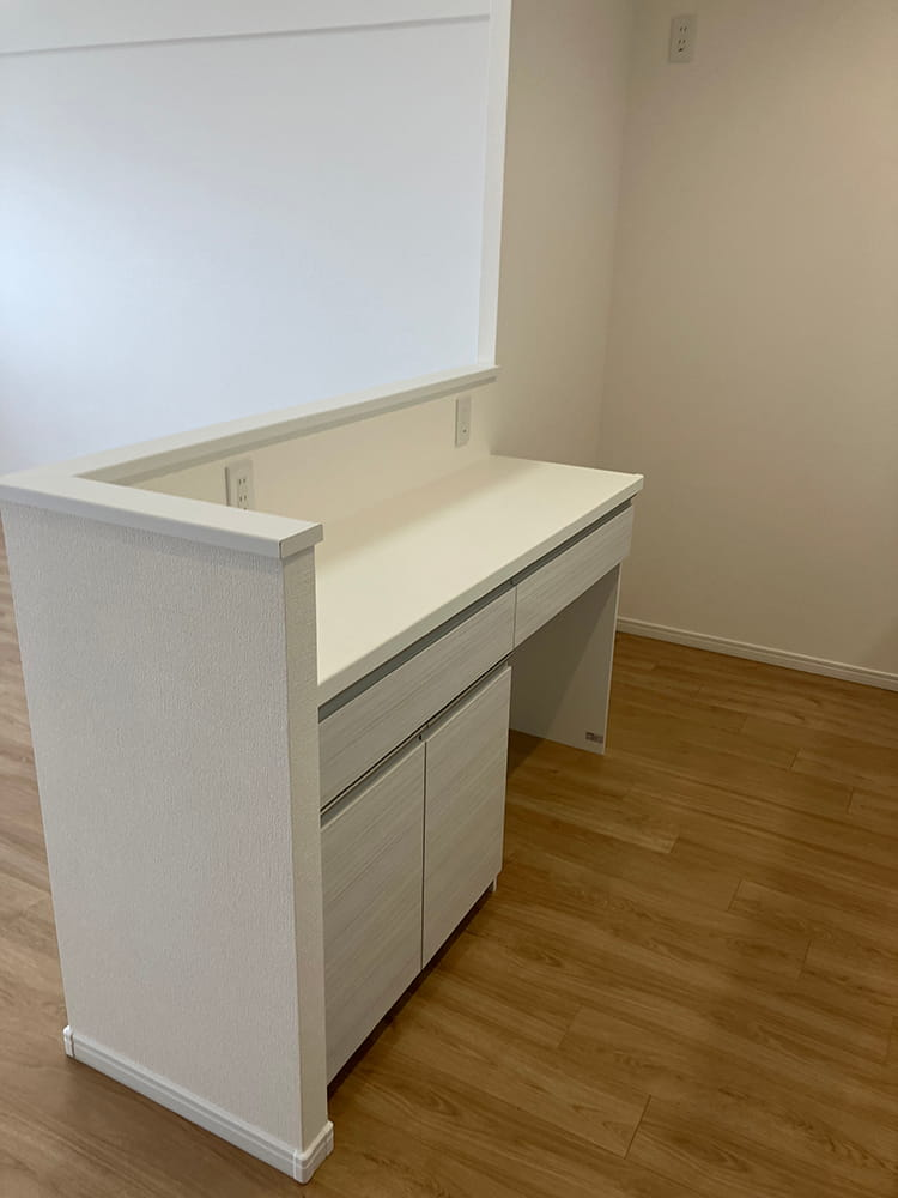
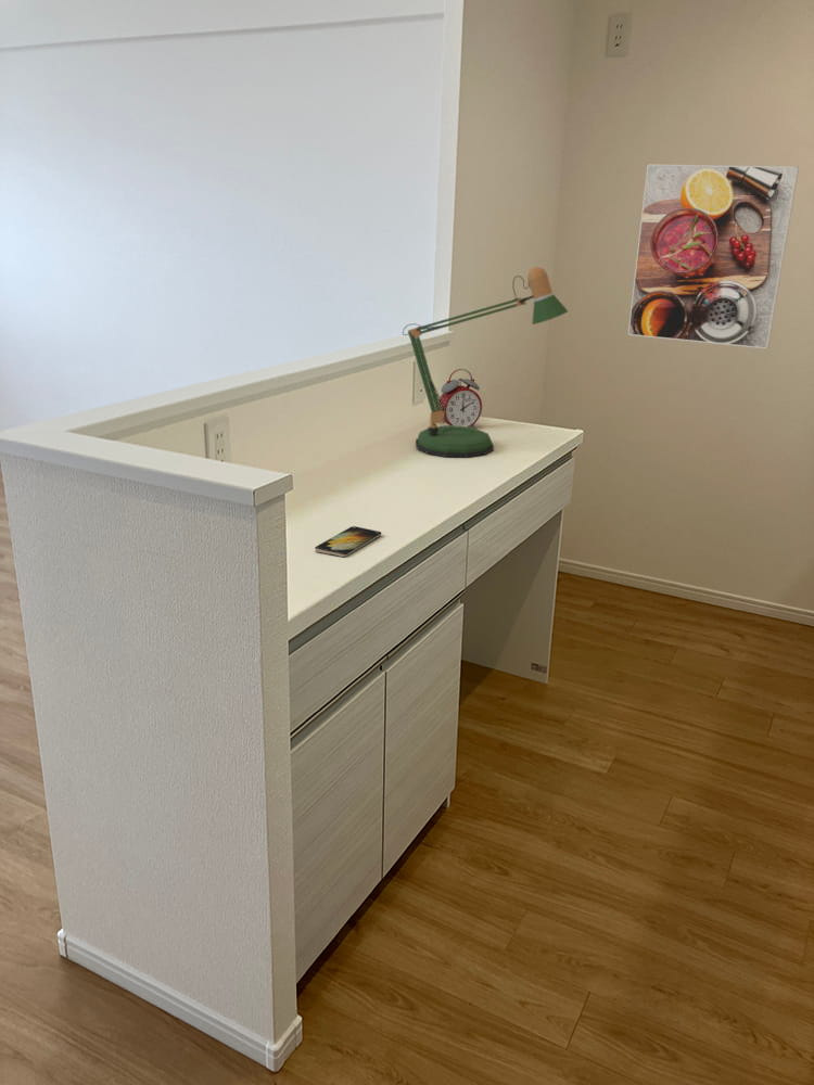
+ desk lamp (471, 319)
+ smartphone (348, 540)
+ alarm clock (459, 398)
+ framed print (708, 256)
